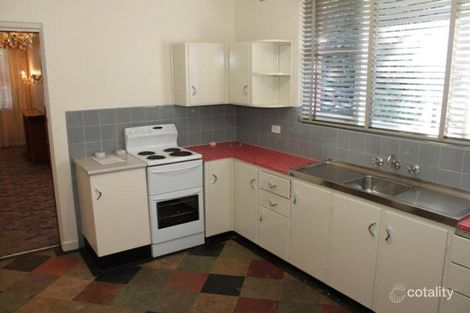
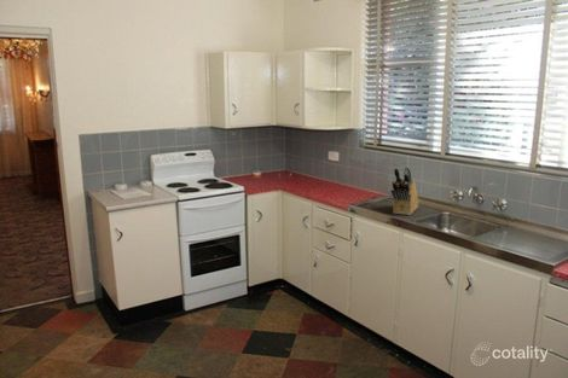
+ knife block (405, 187)
